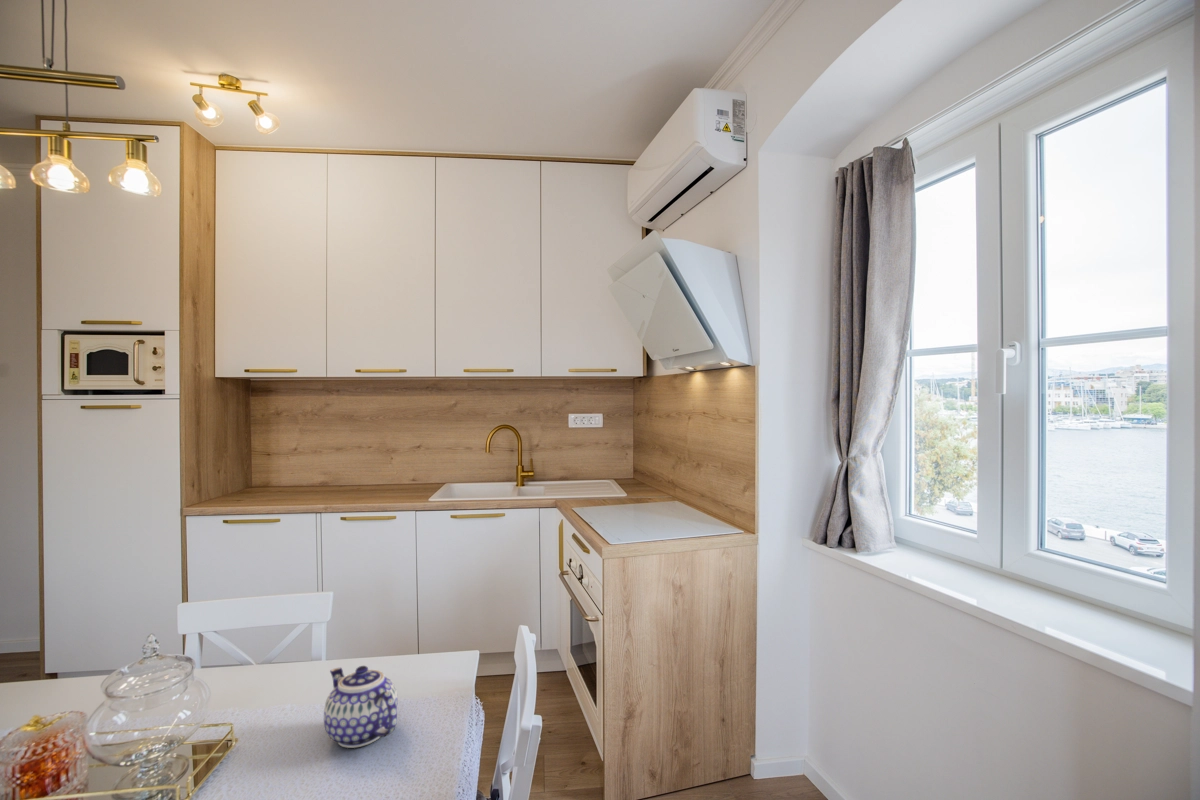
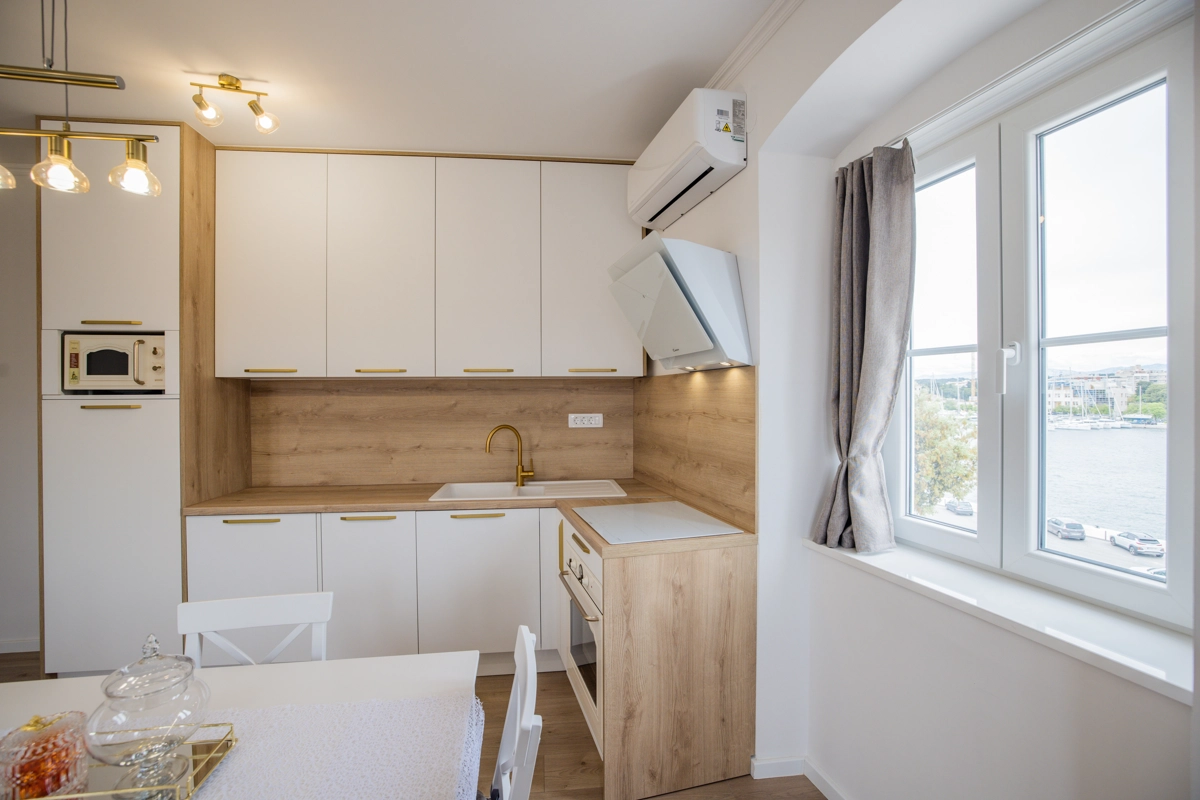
- teapot (361, 700)
